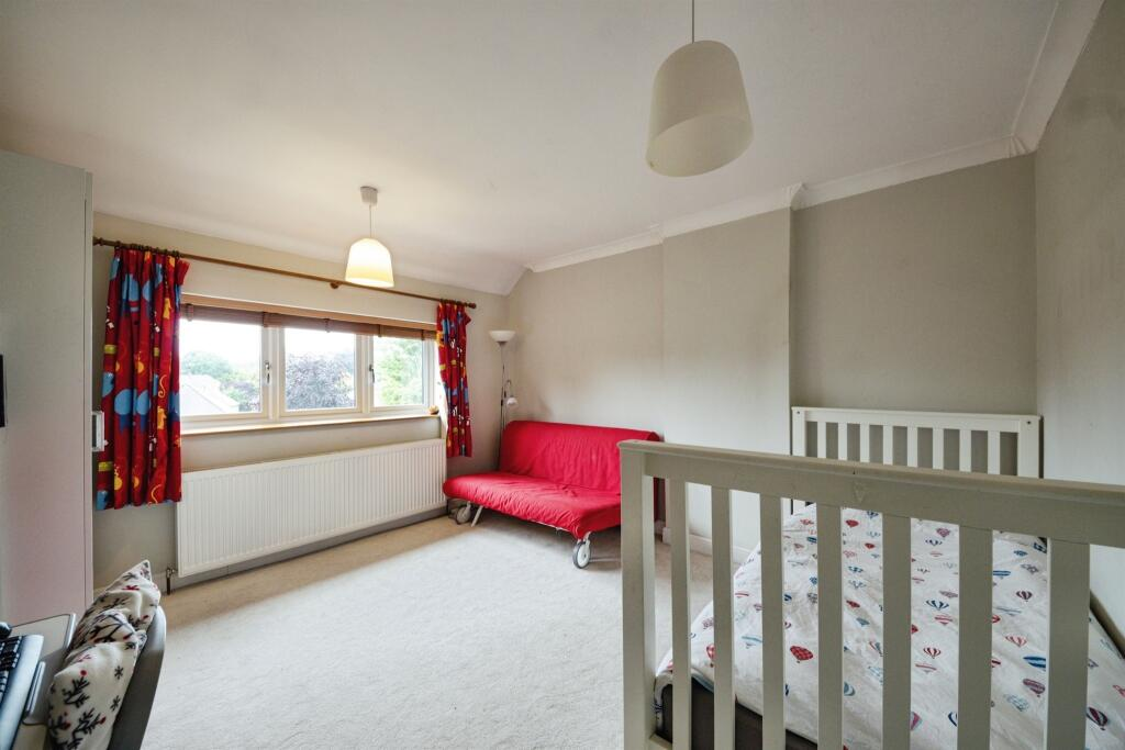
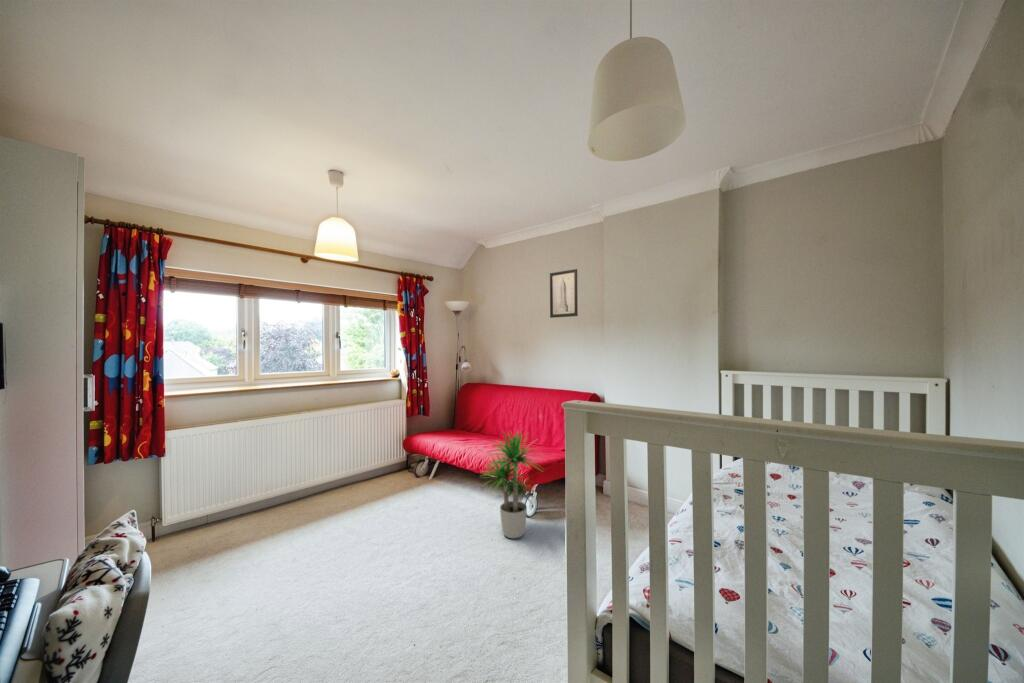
+ potted plant (511, 482)
+ wall art (563, 294)
